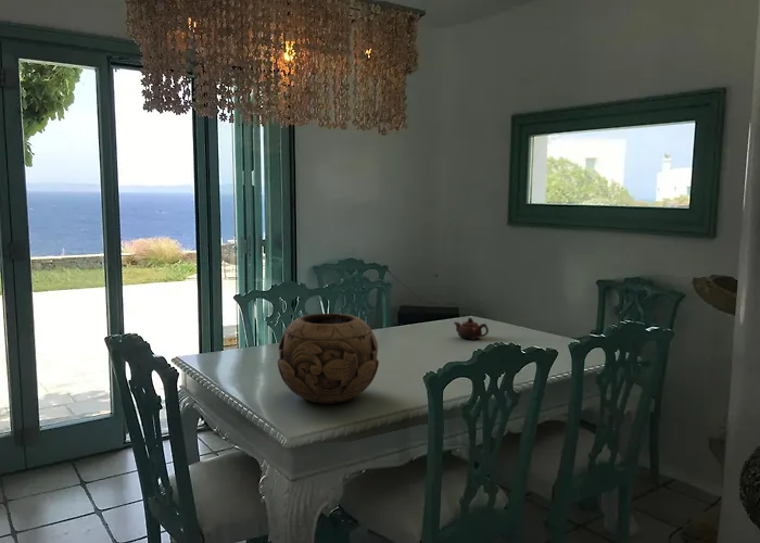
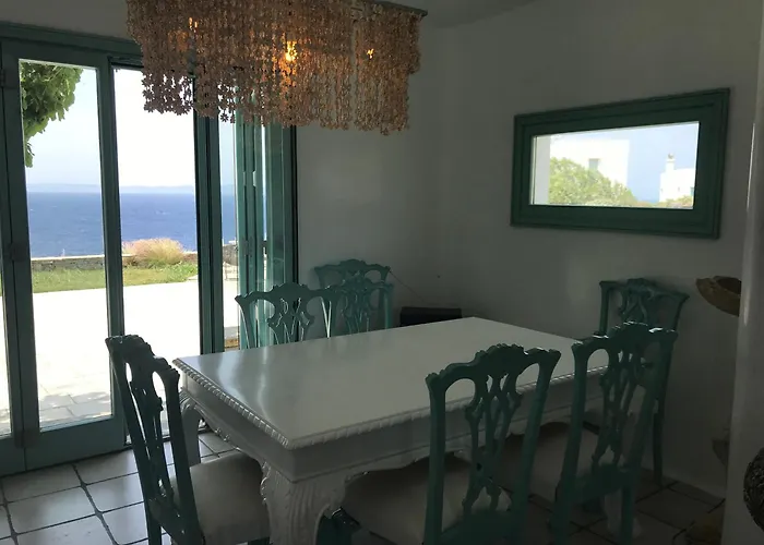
- teapot (470, 327)
- decorative bowl (328, 356)
